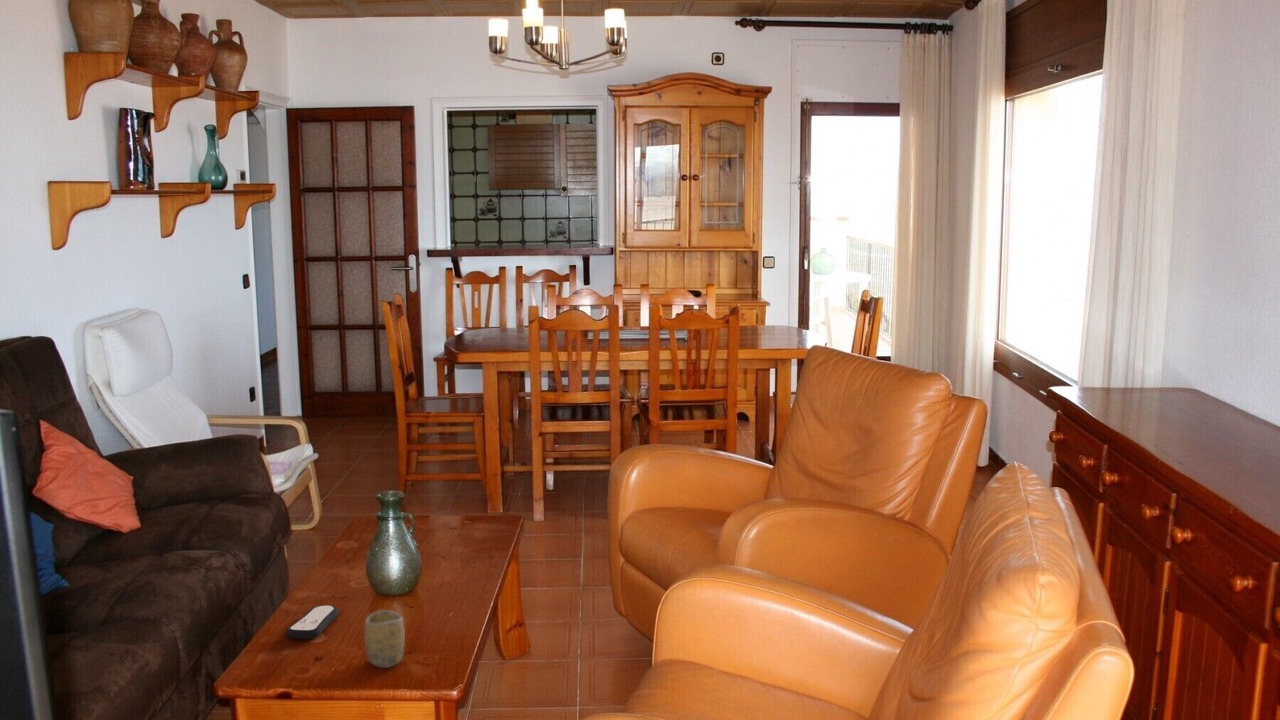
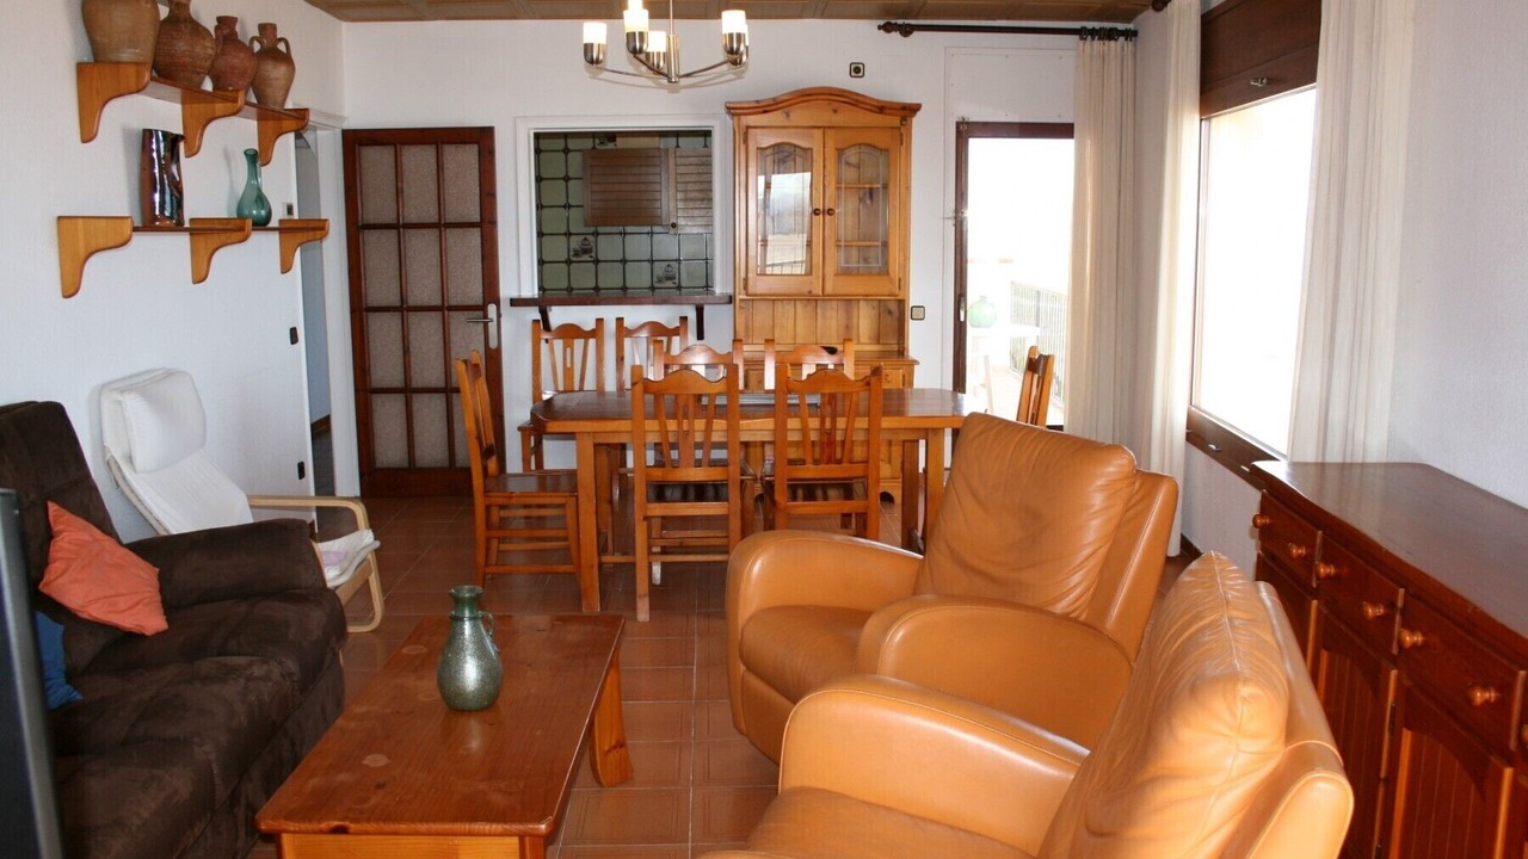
- cup (384, 638)
- remote control (314, 621)
